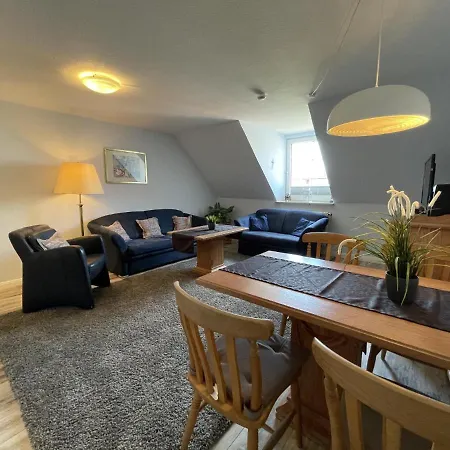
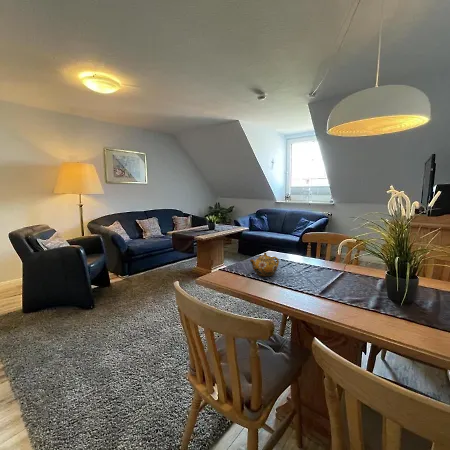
+ teapot (264, 263)
